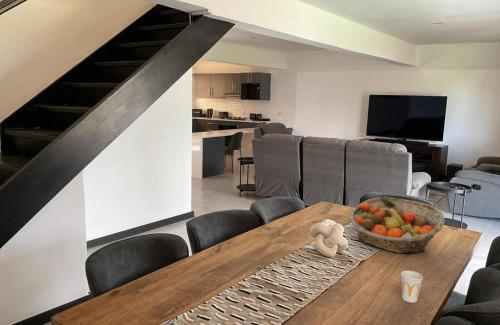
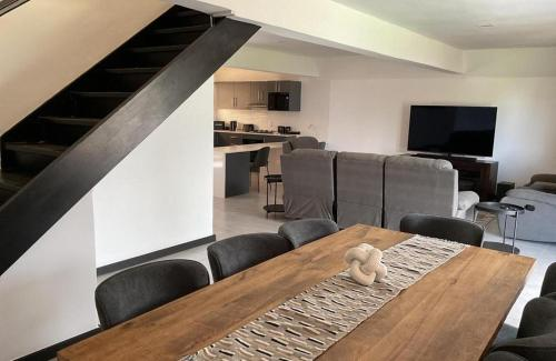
- cup (410, 287)
- fruit basket (394, 223)
